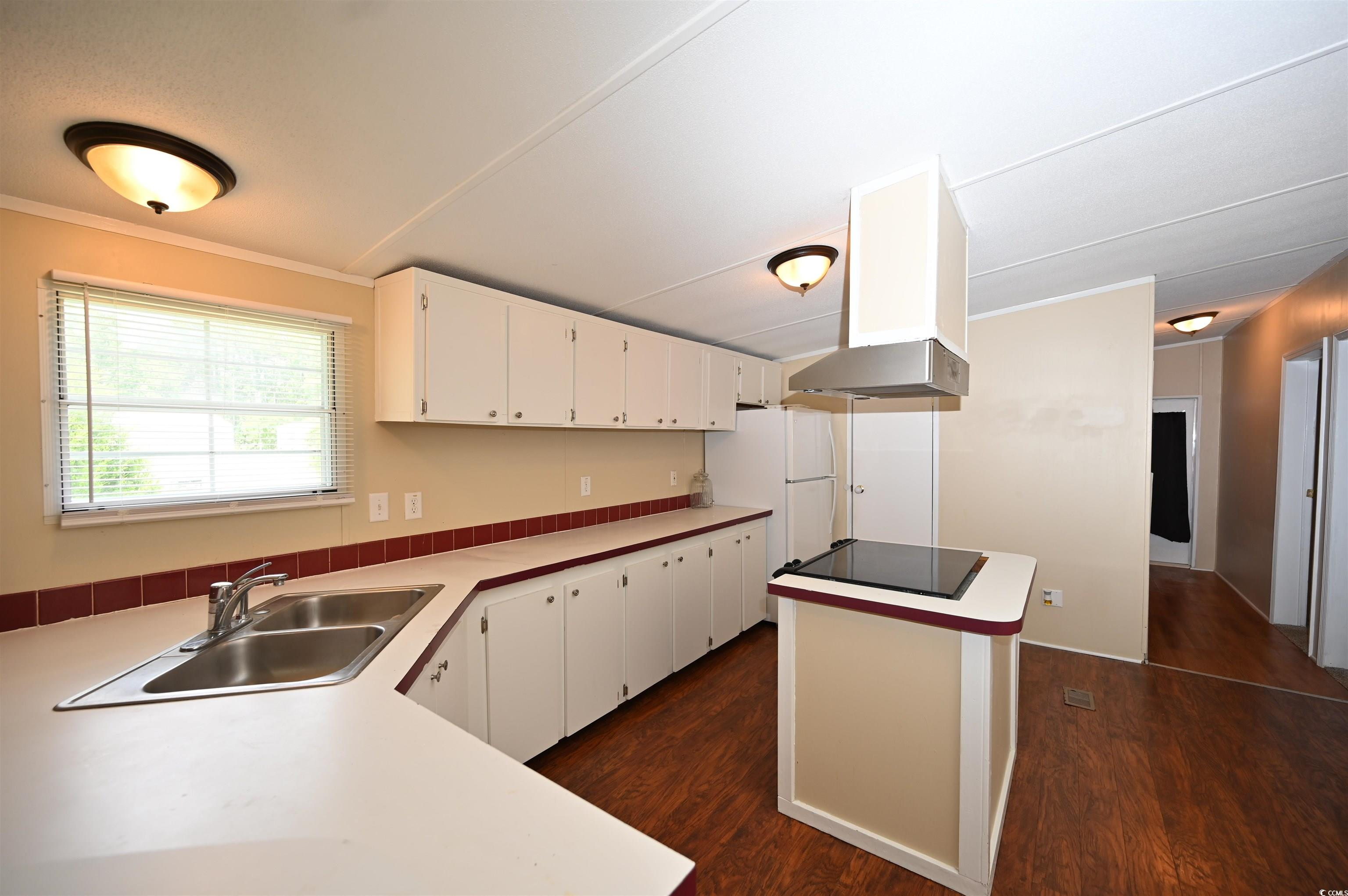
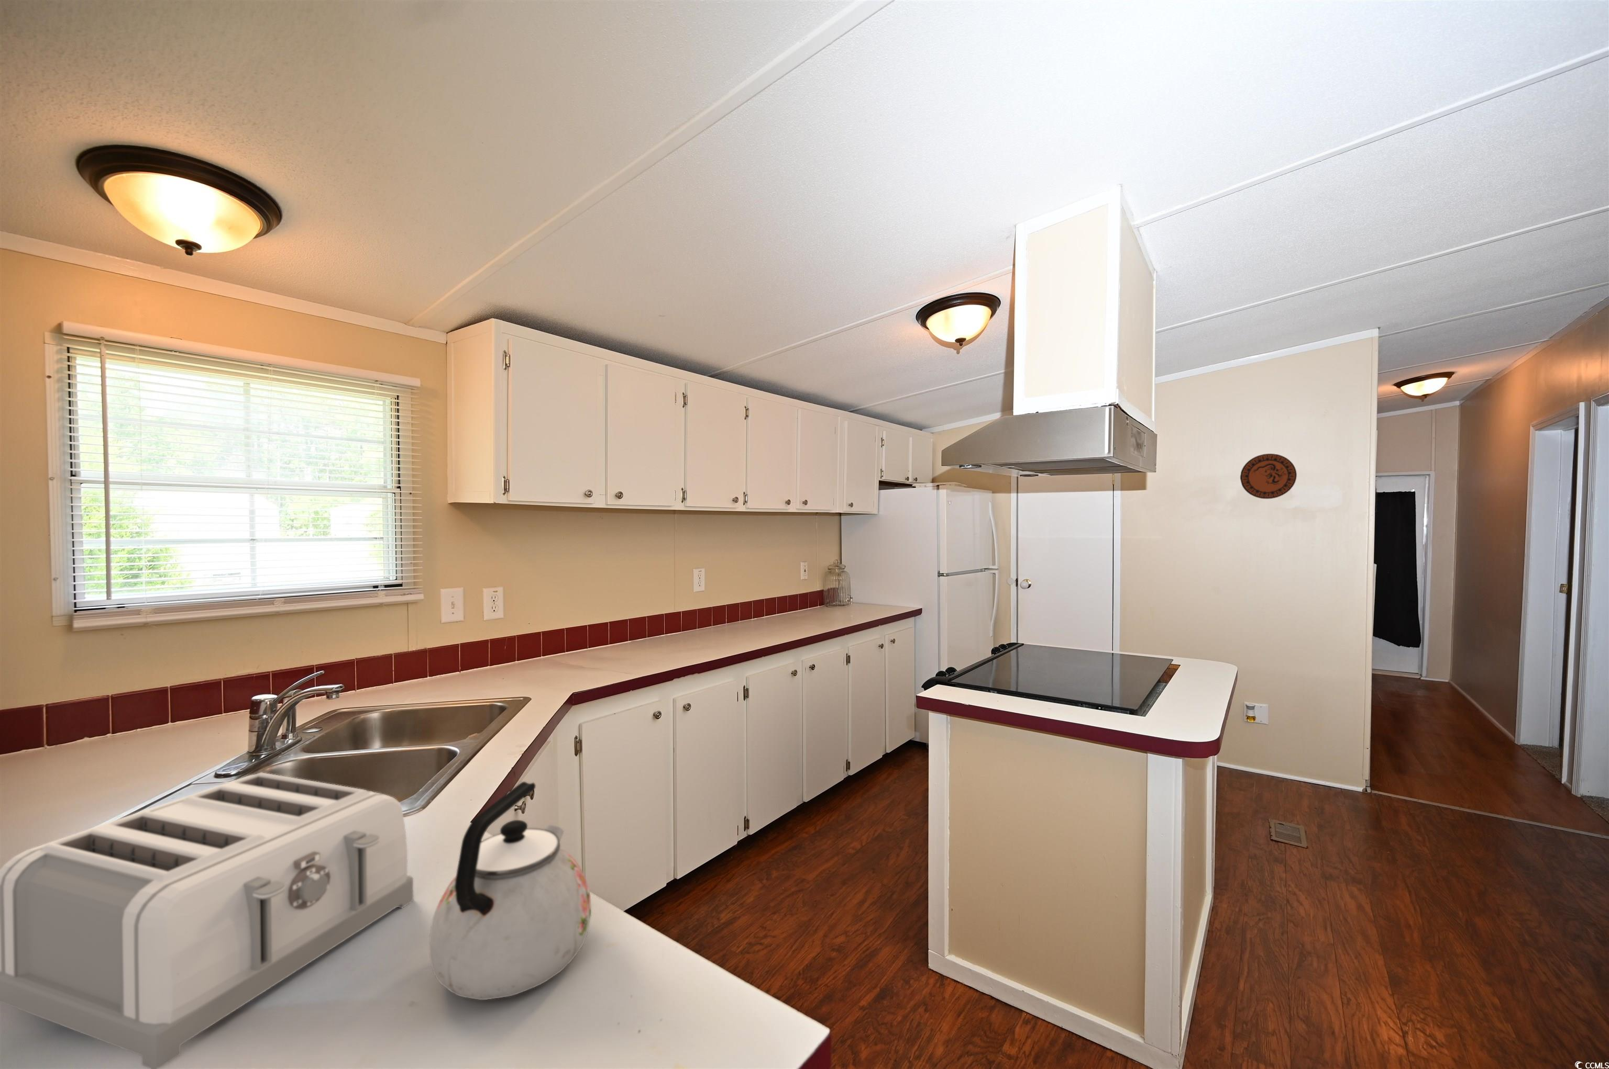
+ kettle (514, 875)
+ decorative plate (1268, 476)
+ toaster (230, 882)
